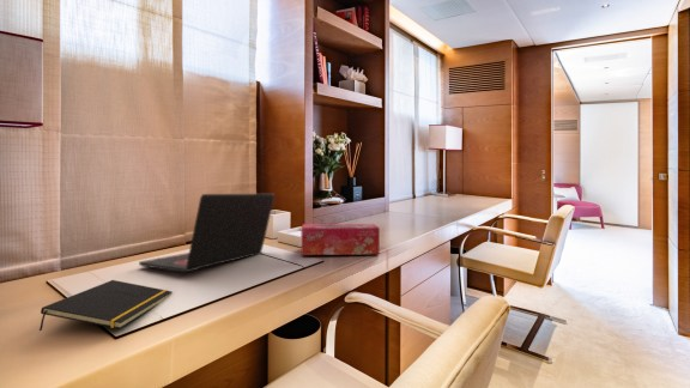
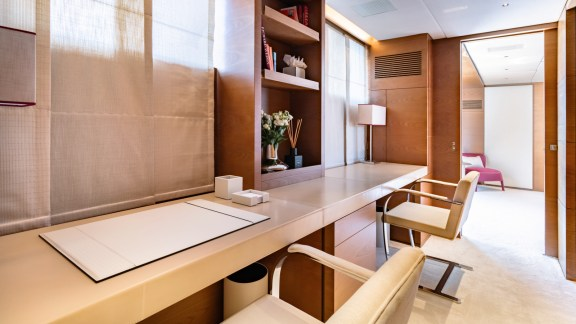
- laptop (211, 226)
- notepad (115, 301)
- tissue box (339, 238)
